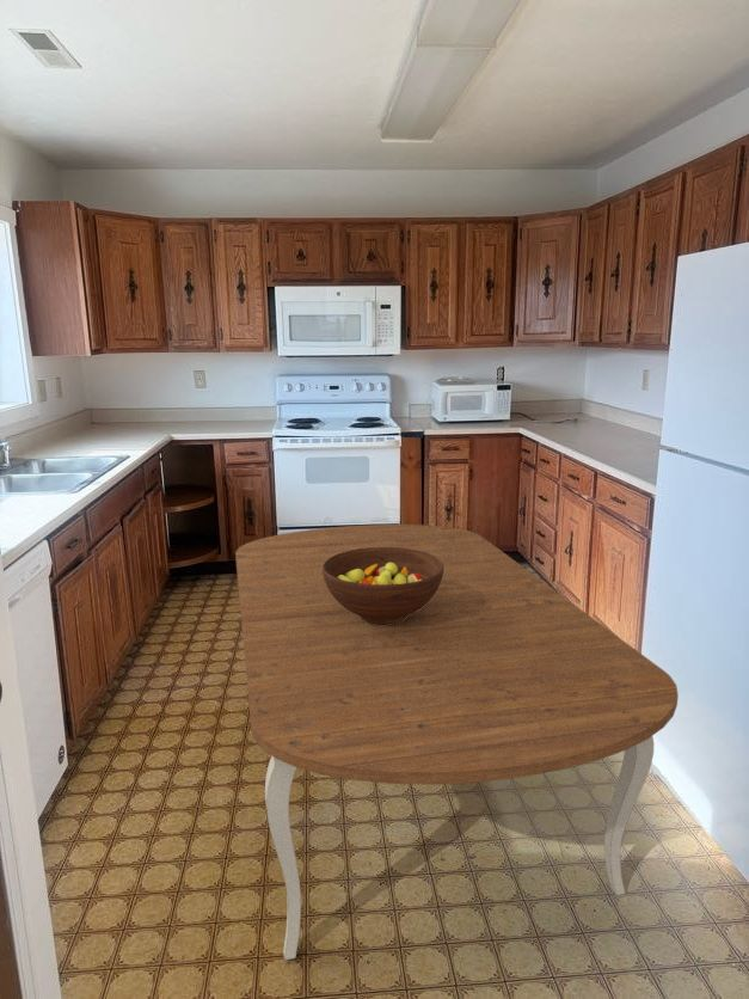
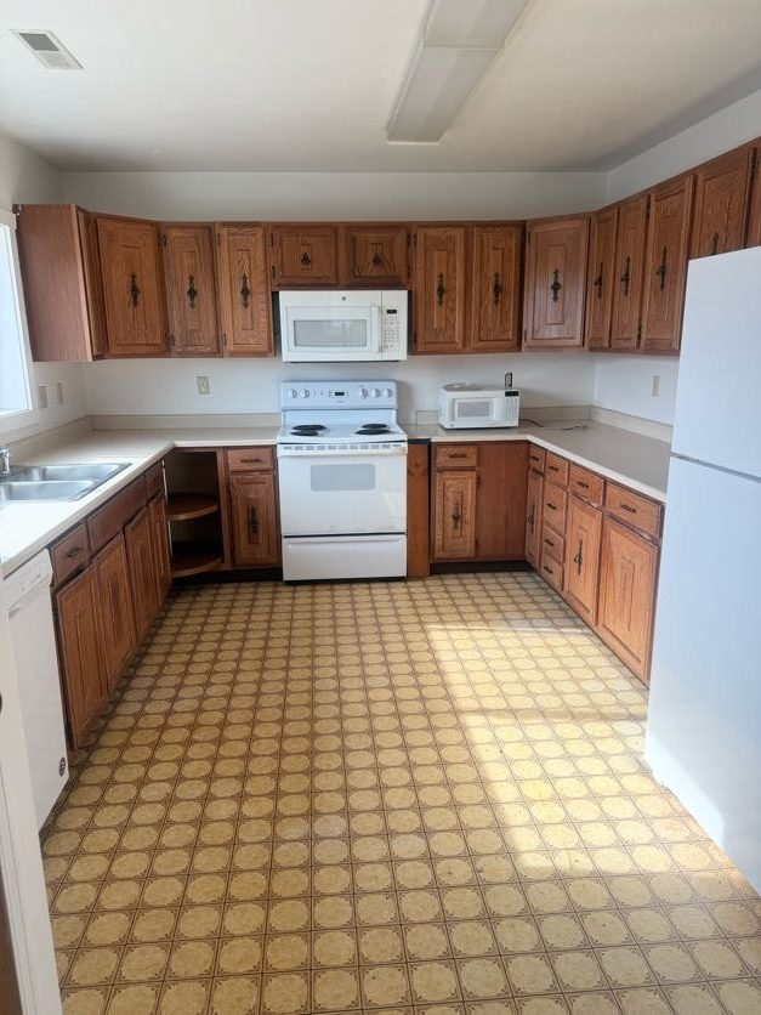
- fruit bowl (382, 589)
- dining table (401, 691)
